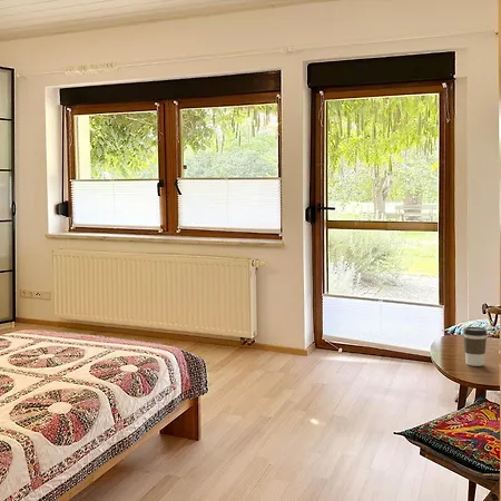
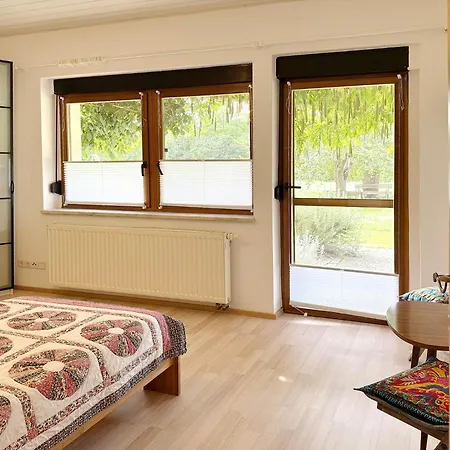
- coffee cup (474, 346)
